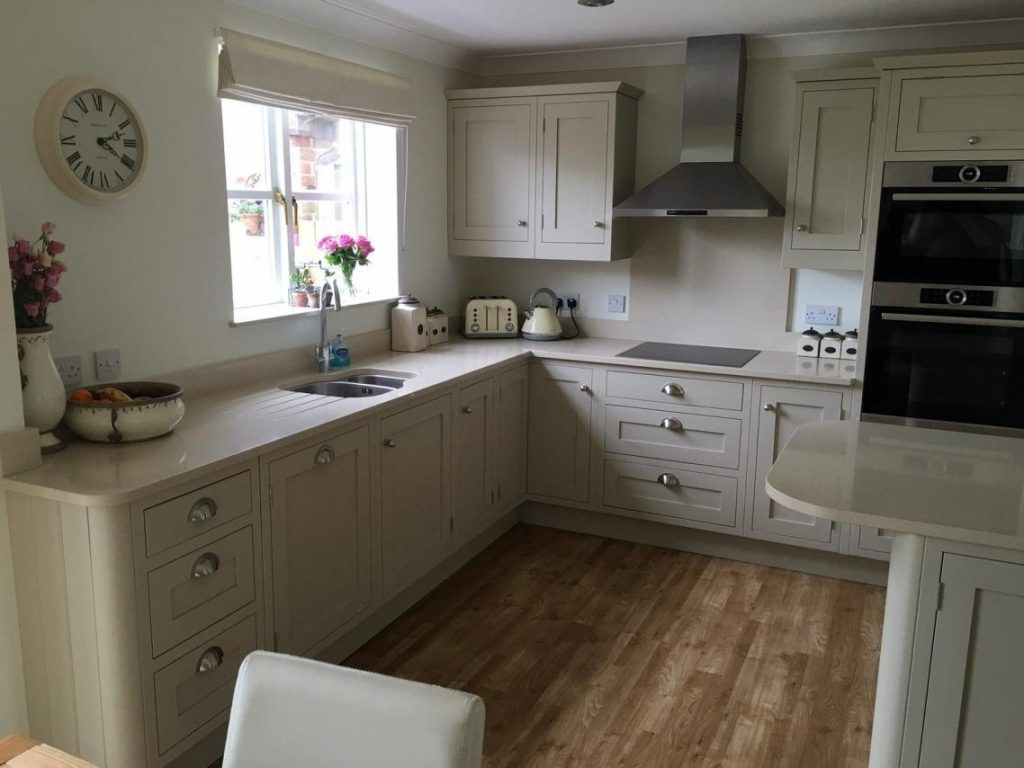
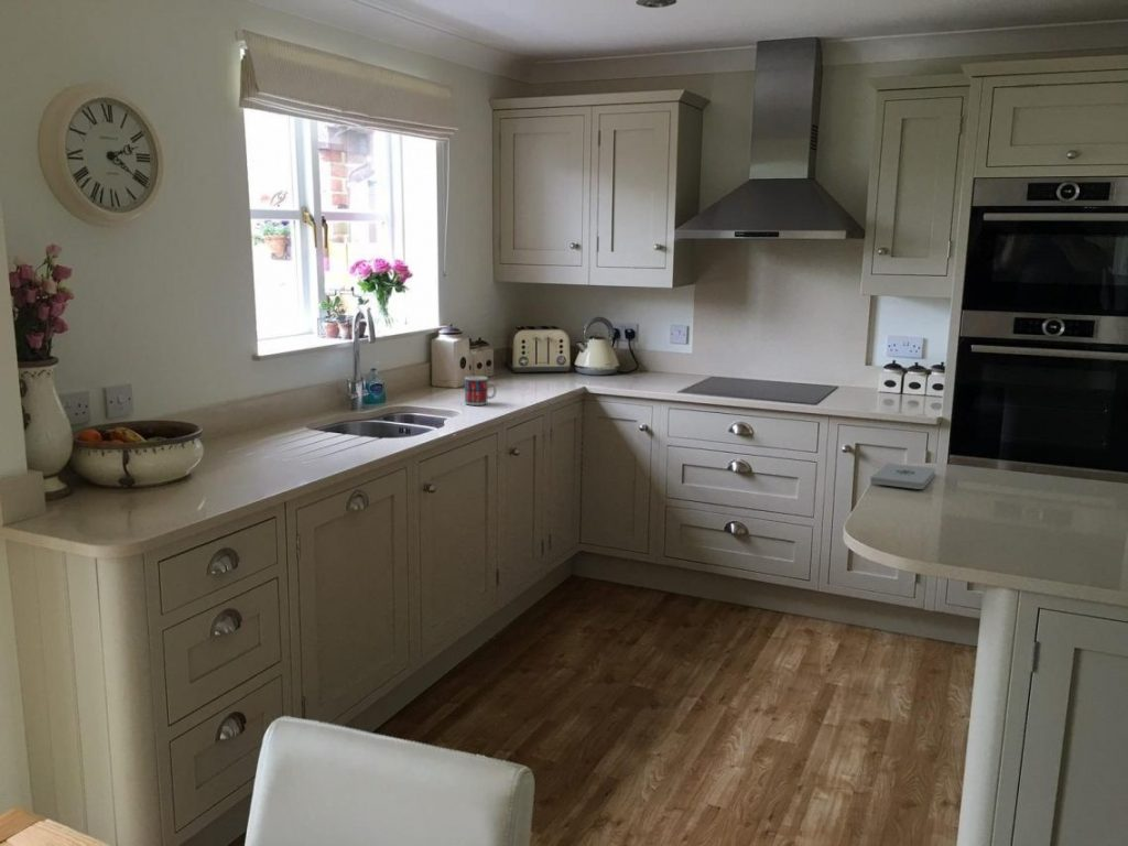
+ mug (479, 390)
+ notepad (903, 475)
